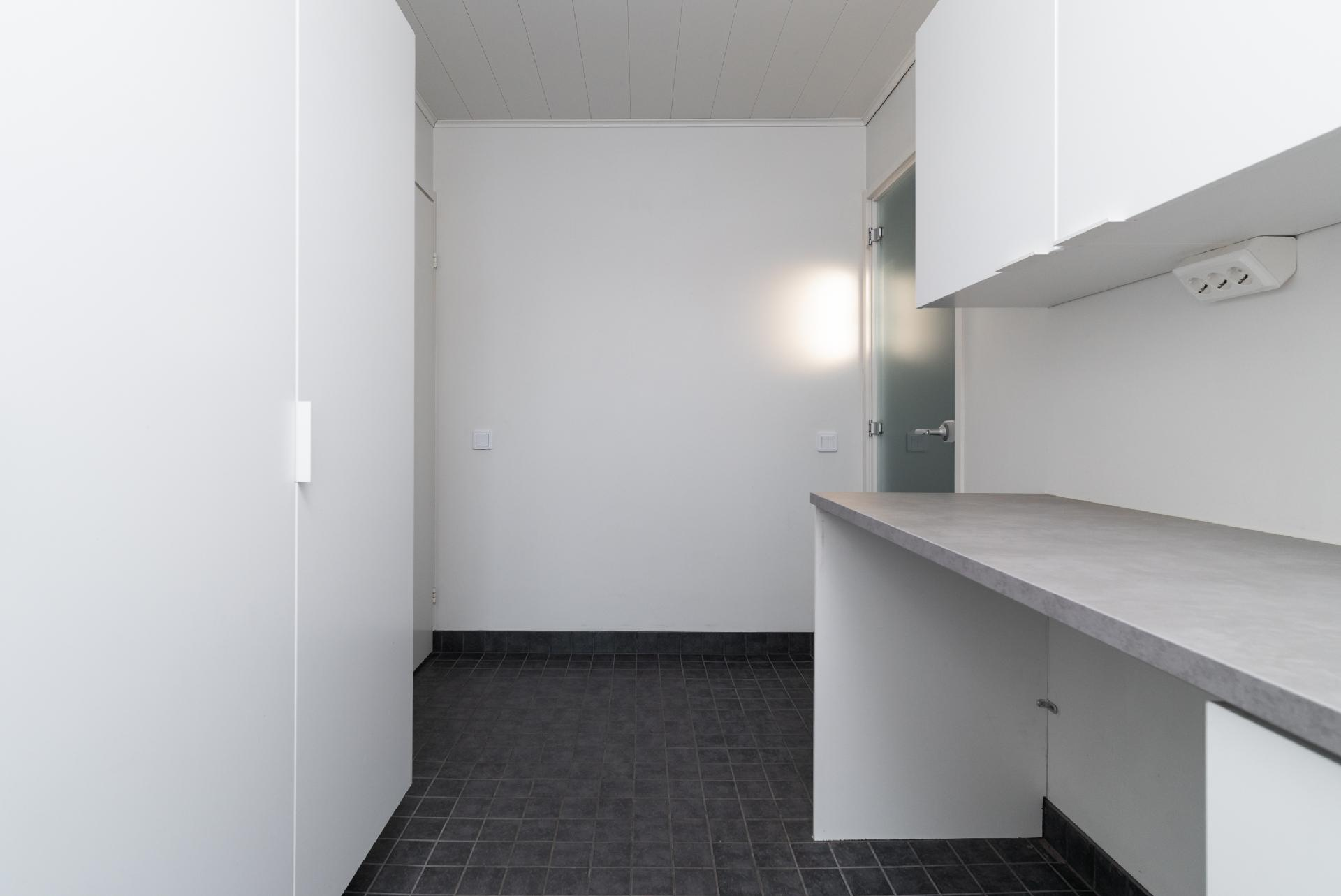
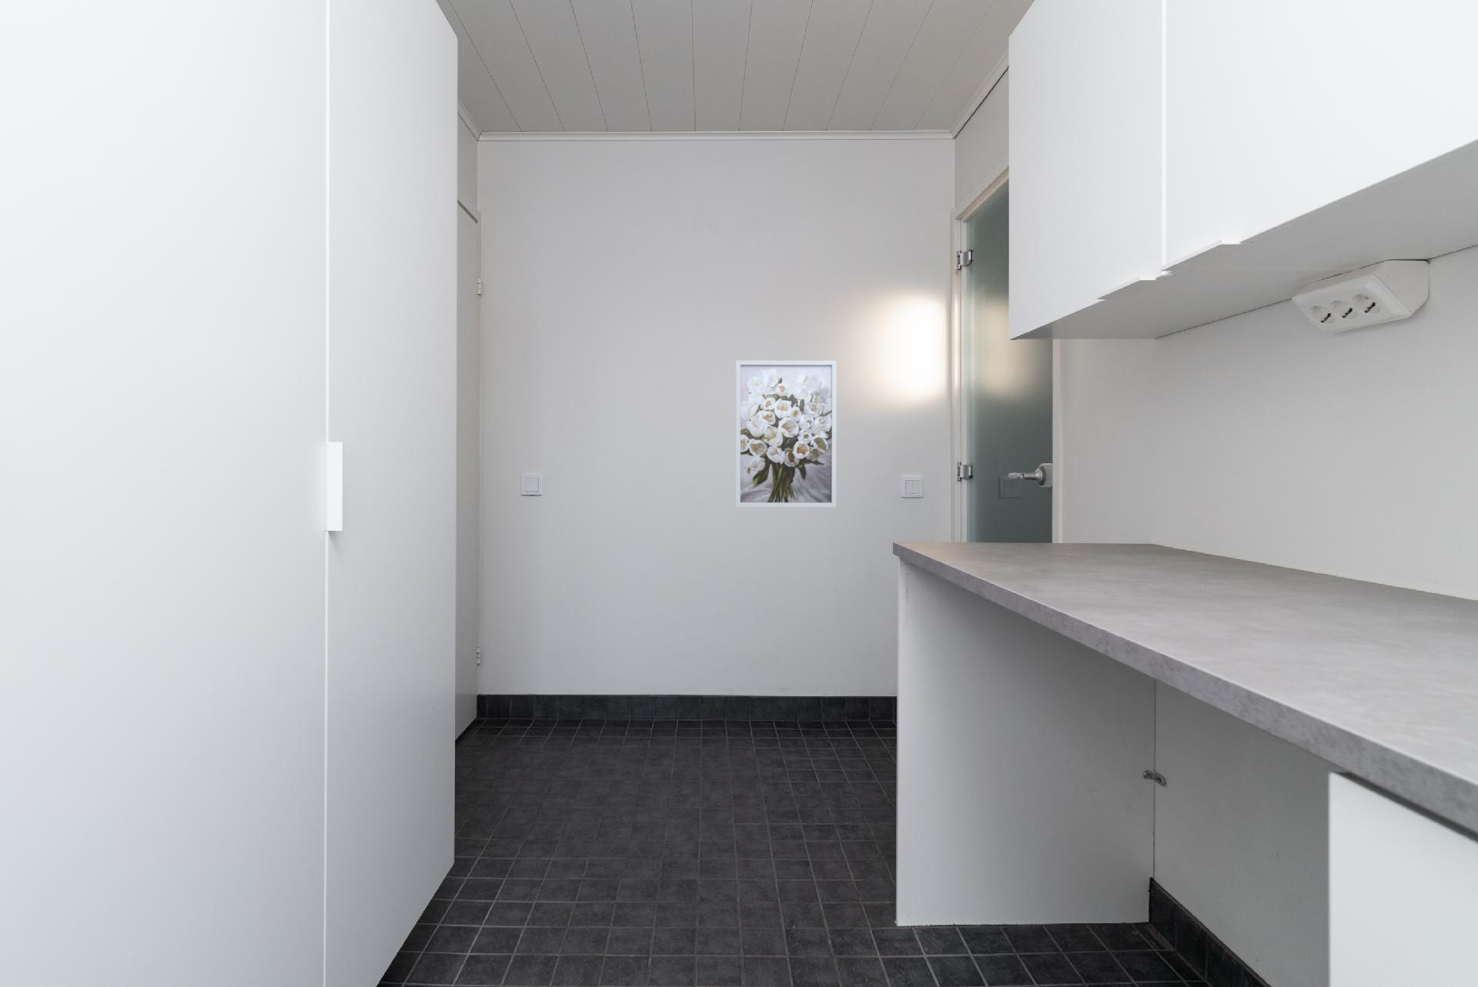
+ wall art (785, 434)
